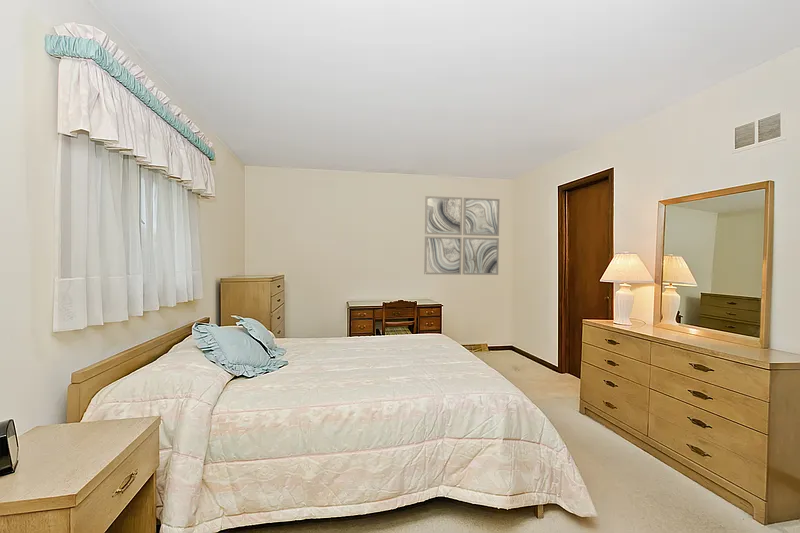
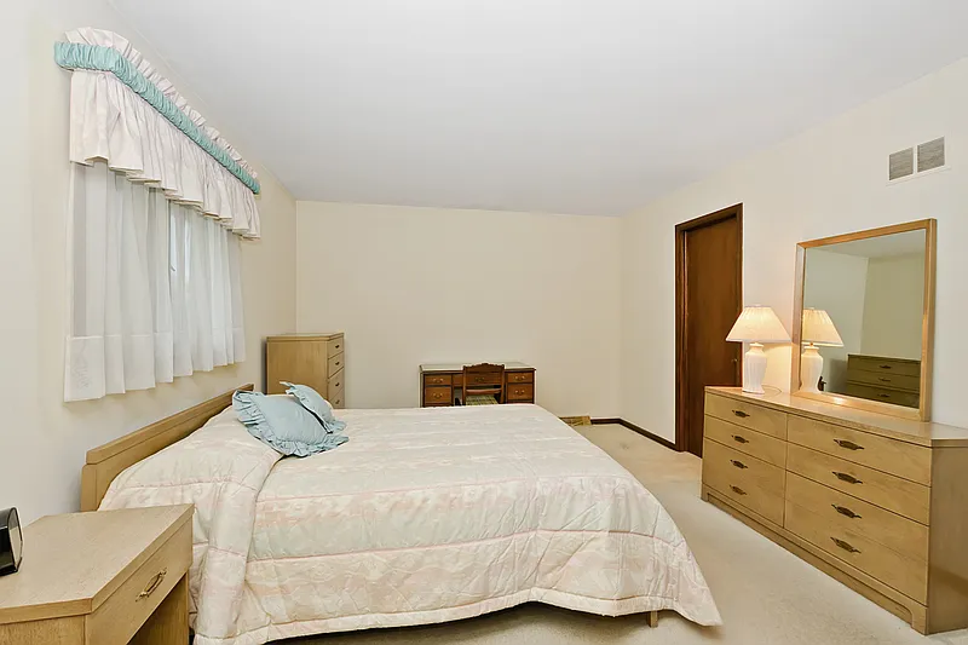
- wall art (461, 237)
